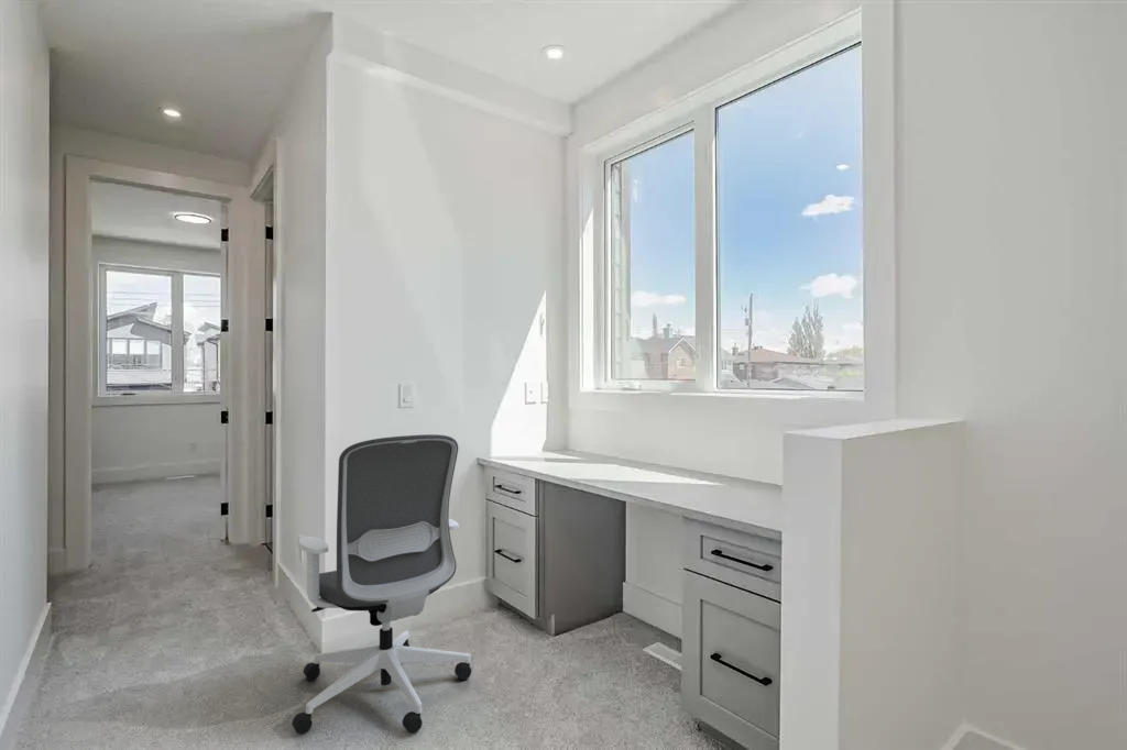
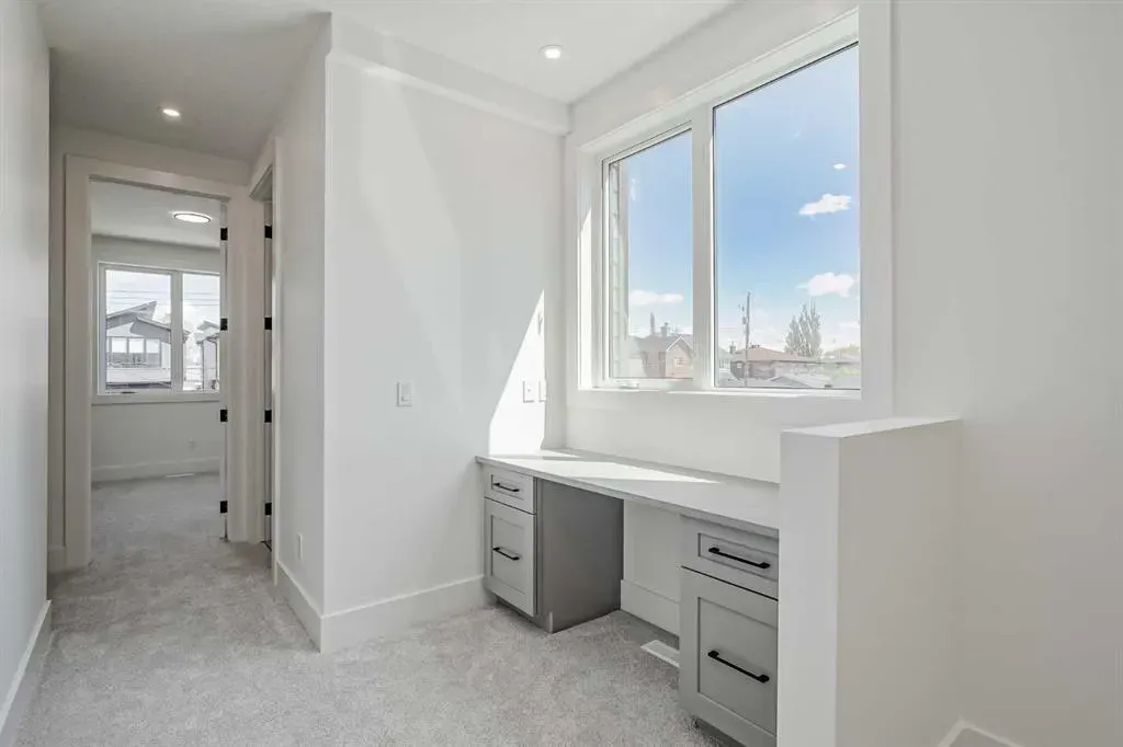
- office chair (382, 562)
